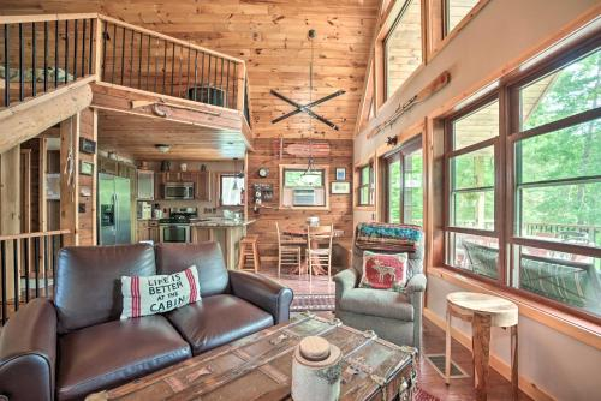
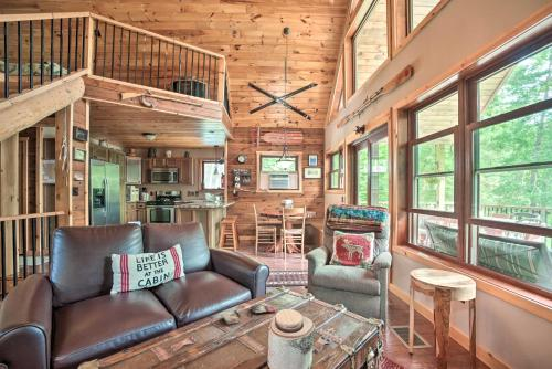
+ magazine (252, 309)
